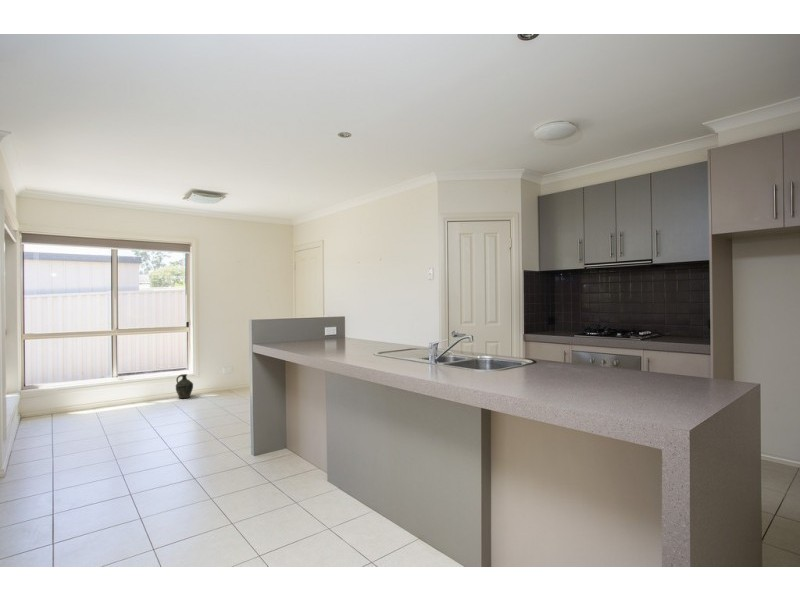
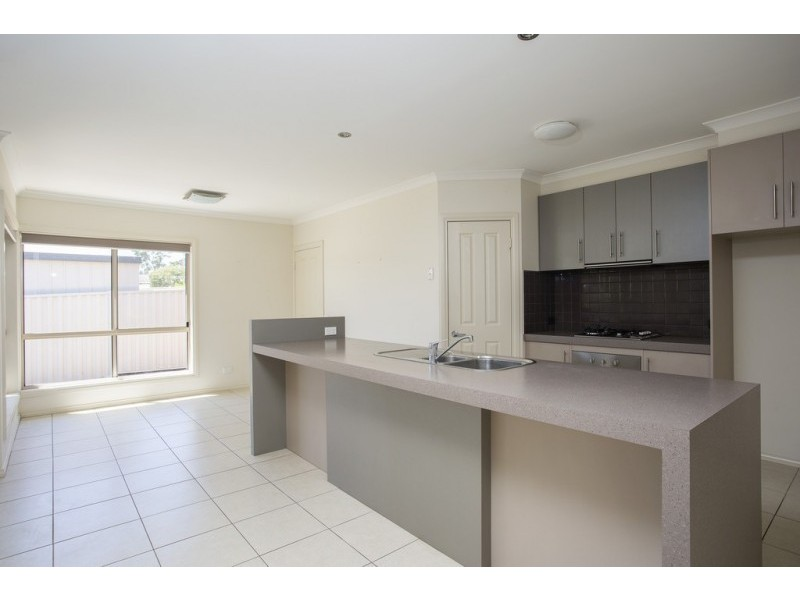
- ceramic jug (184, 386)
